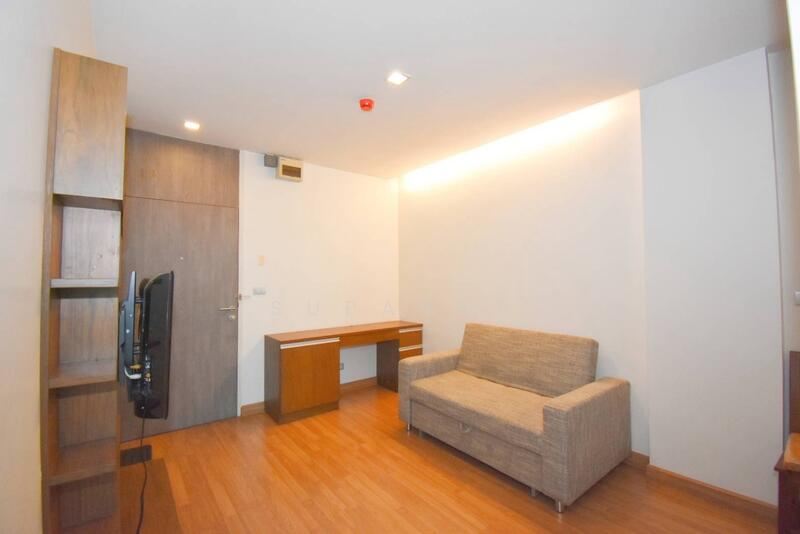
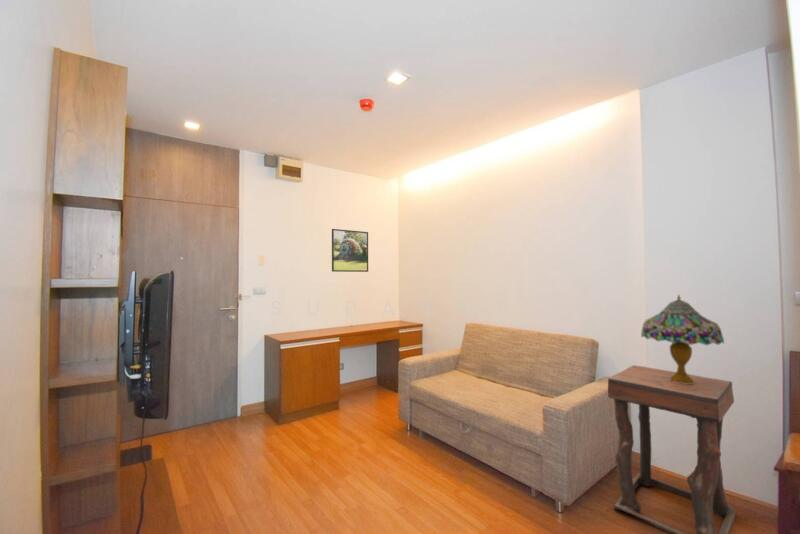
+ table lamp (680, 337)
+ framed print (350, 251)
+ side table (650, 444)
